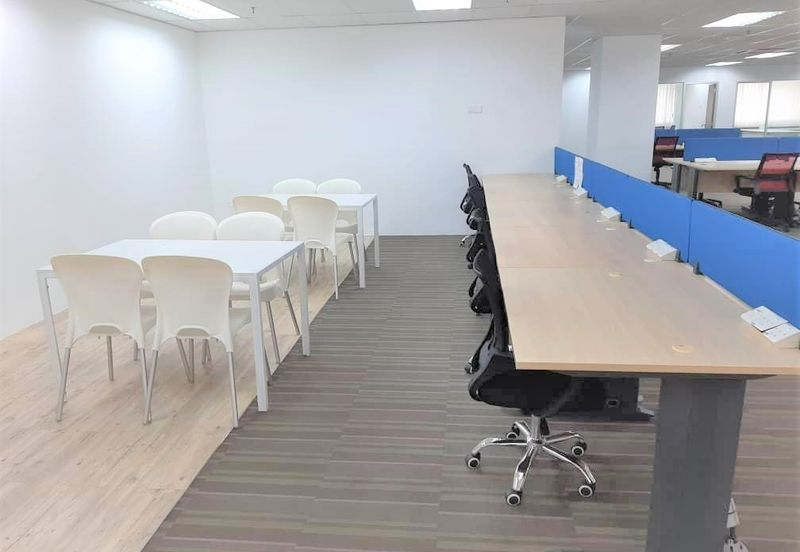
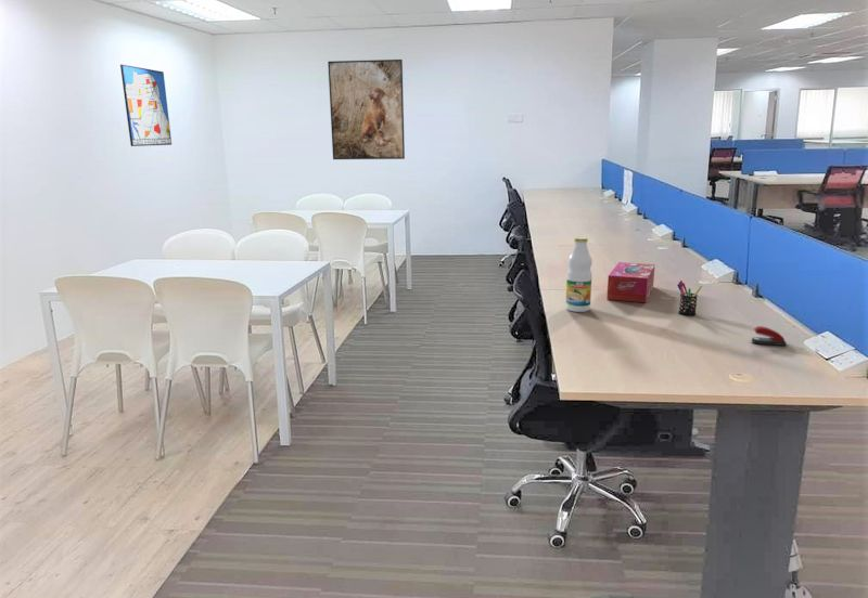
+ stapler (768, 335)
+ bottle (578, 274)
+ wall art (148, 107)
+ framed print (367, 110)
+ pen holder (687, 297)
+ tissue box (631, 281)
